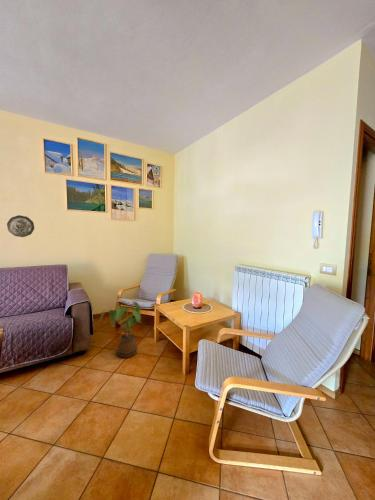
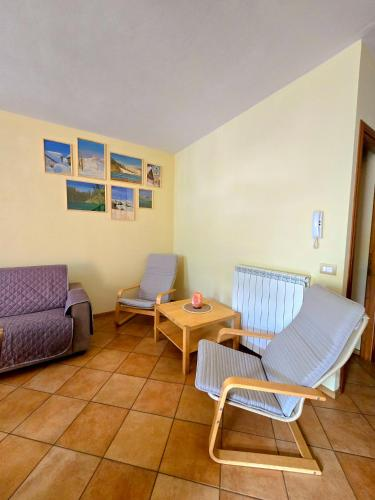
- house plant (123, 327)
- decorative plate (21, 226)
